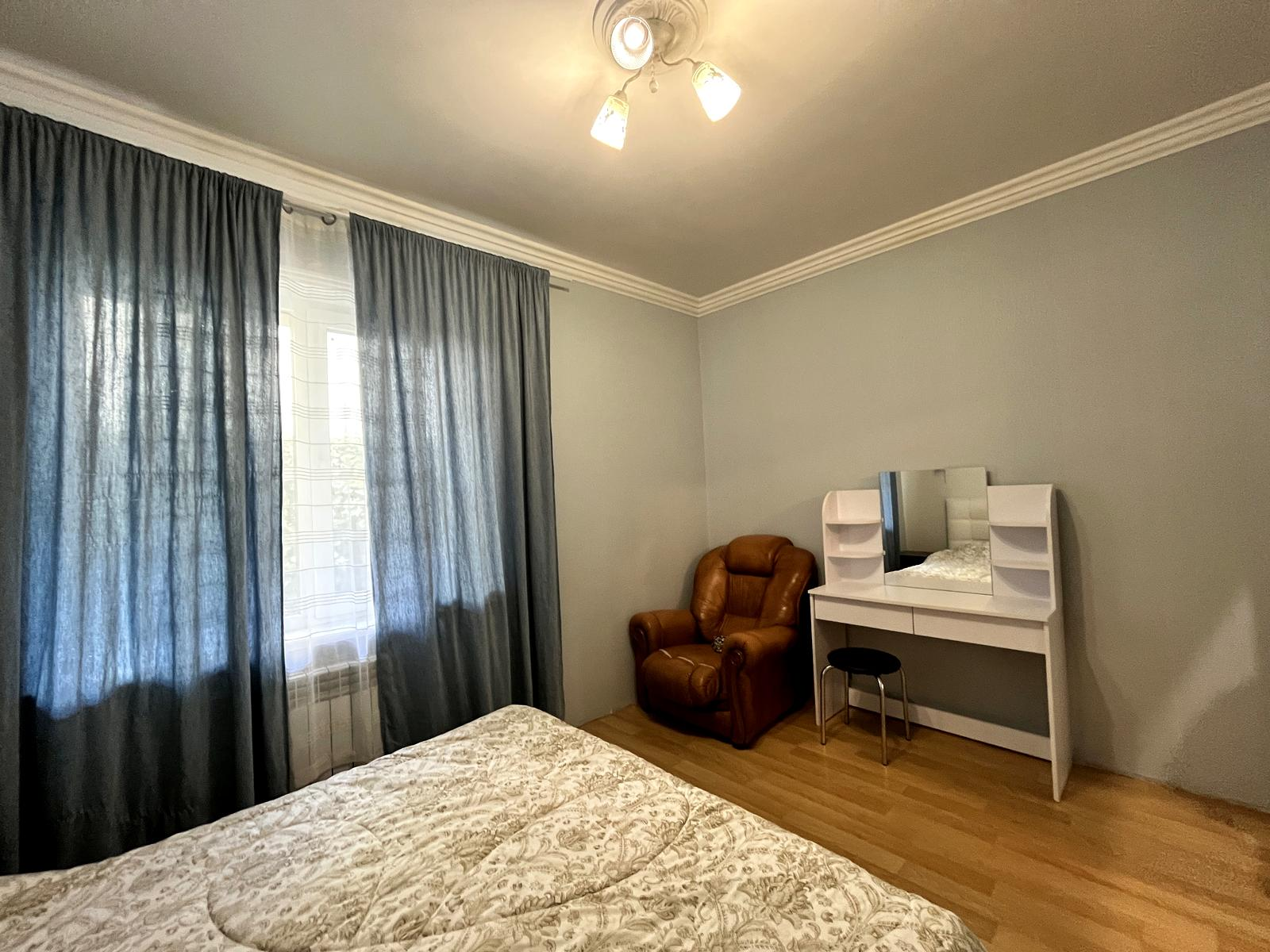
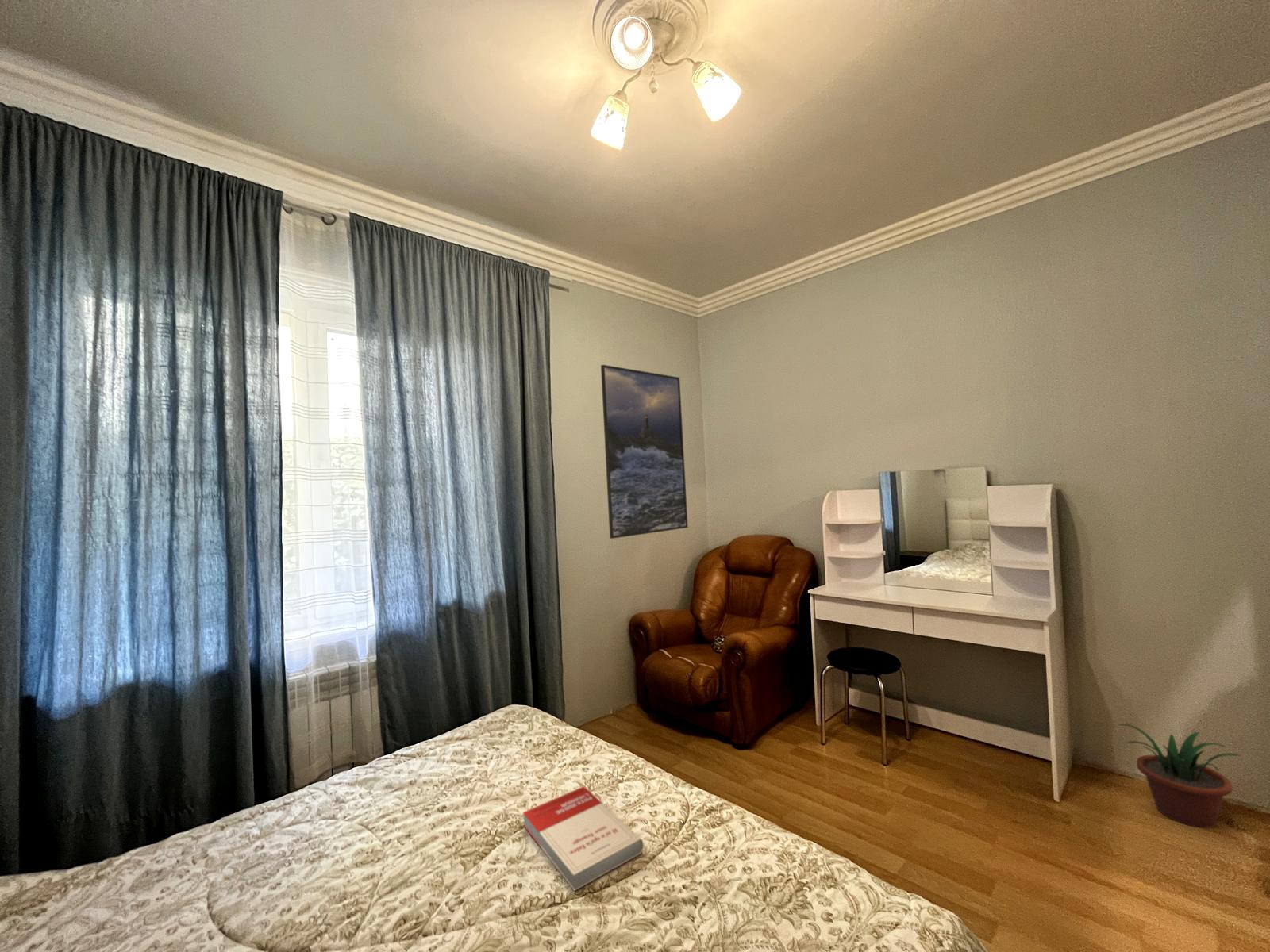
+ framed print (647, 451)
+ book (580, 831)
+ potted plant (1178, 773)
